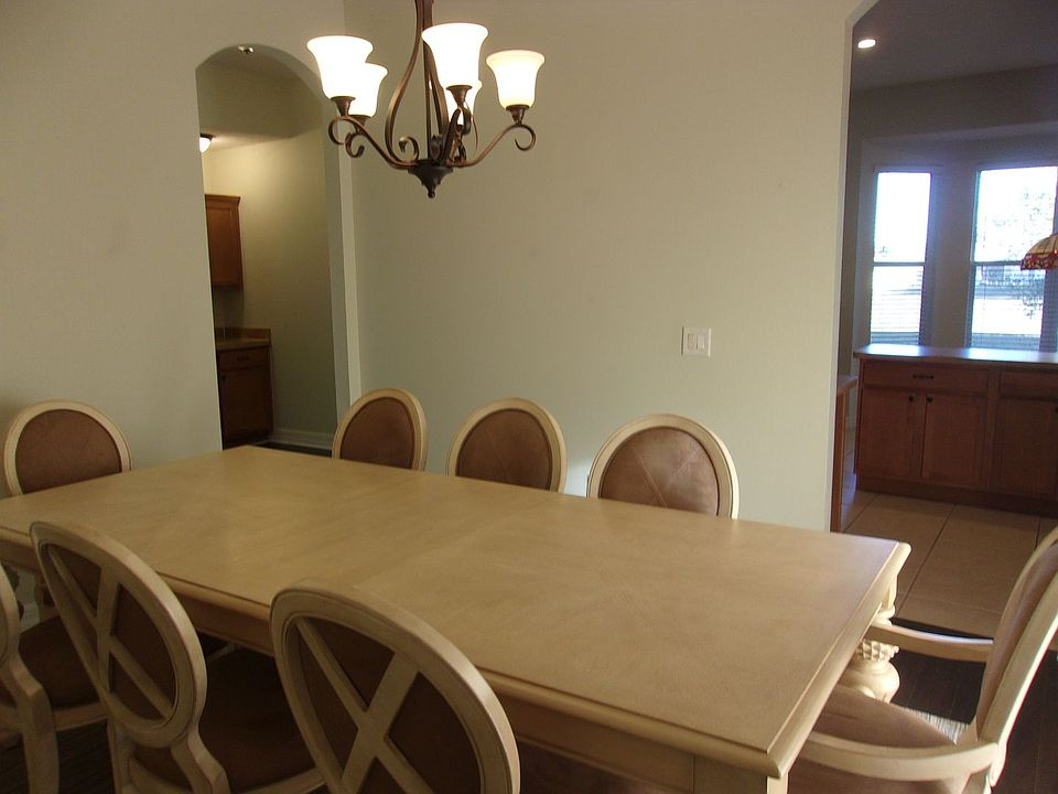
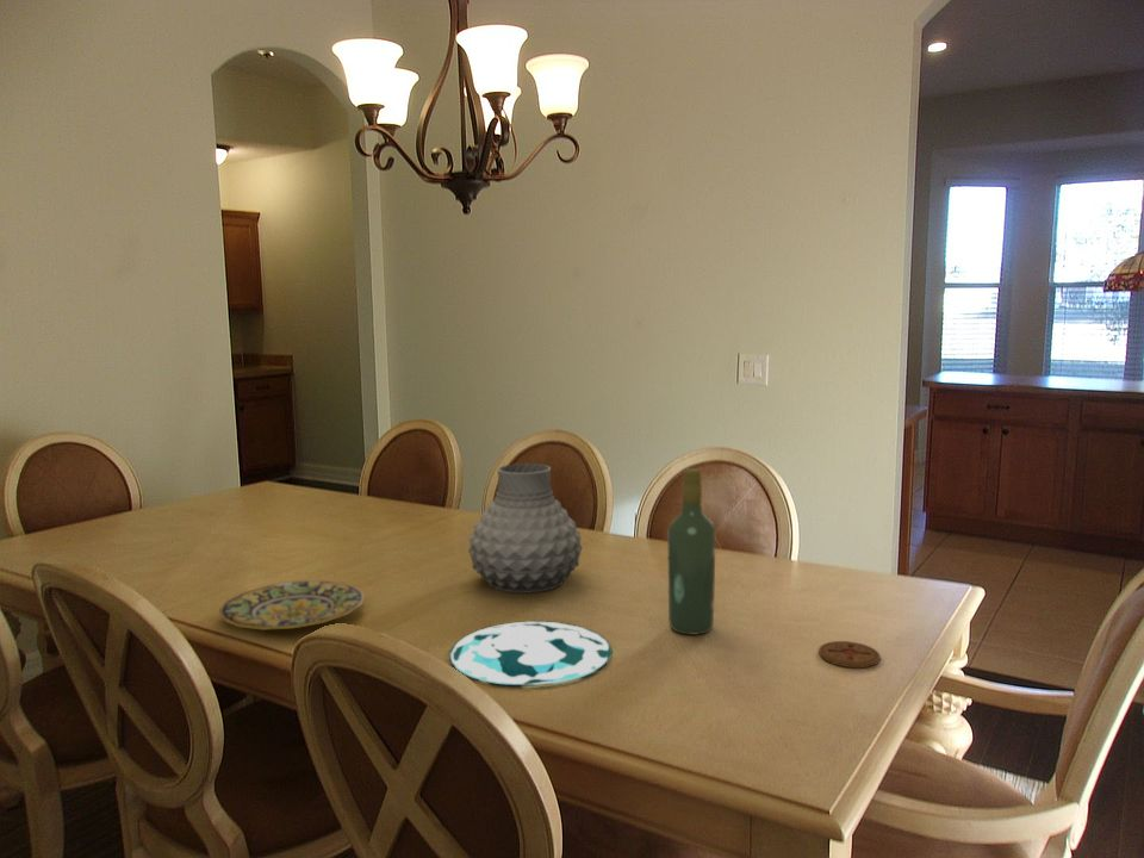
+ plate (530, 644)
+ vase (524, 524)
+ plate (294, 609)
+ wine bottle (691, 549)
+ coaster (848, 653)
